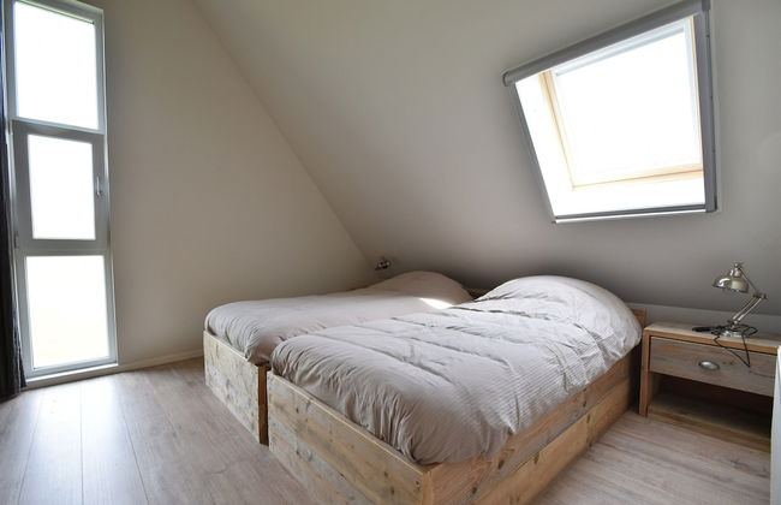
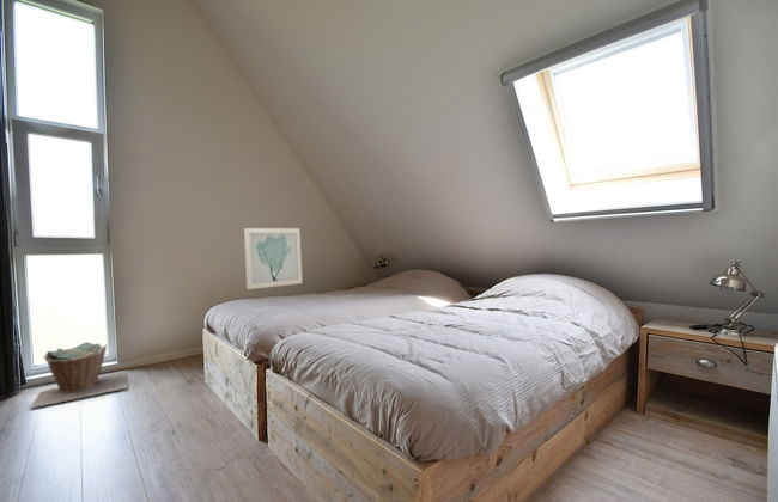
+ laundry basket (83, 367)
+ wall art (274, 257)
